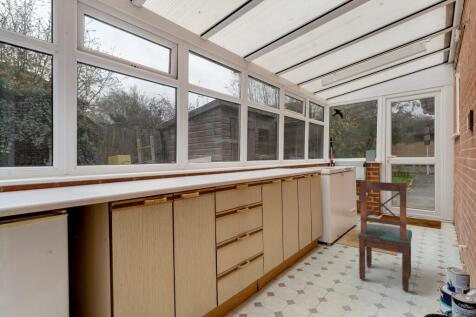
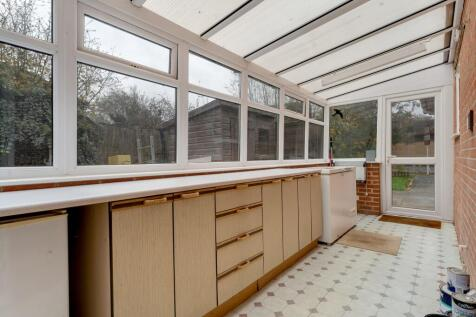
- dining chair (385, 229)
